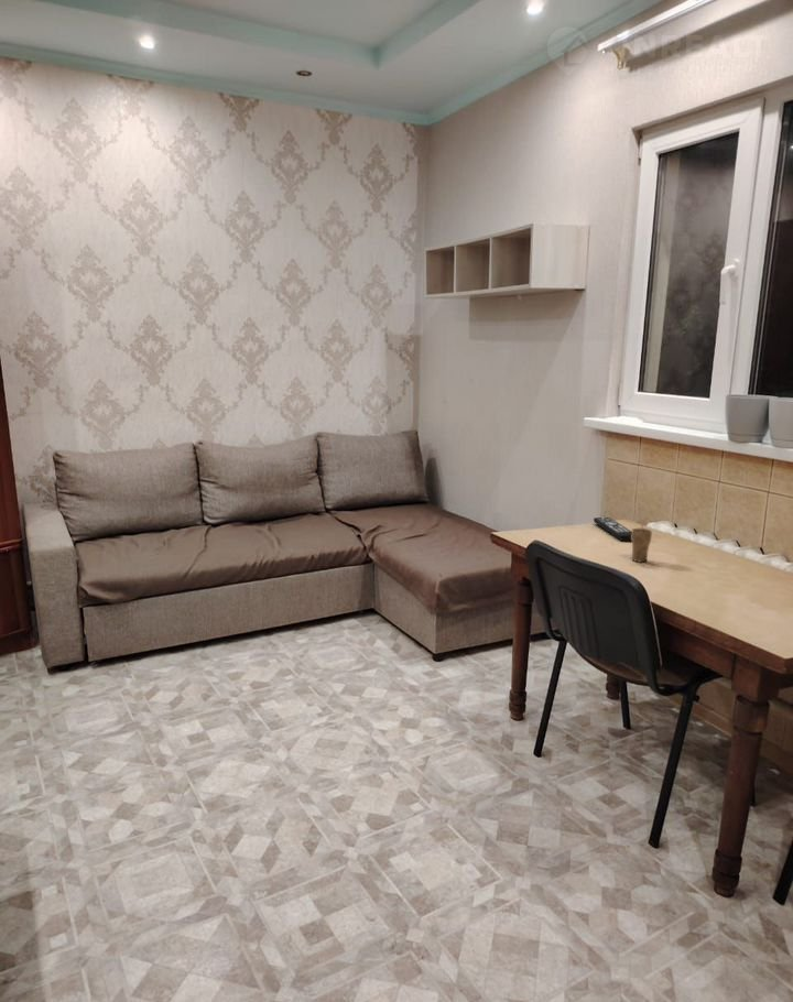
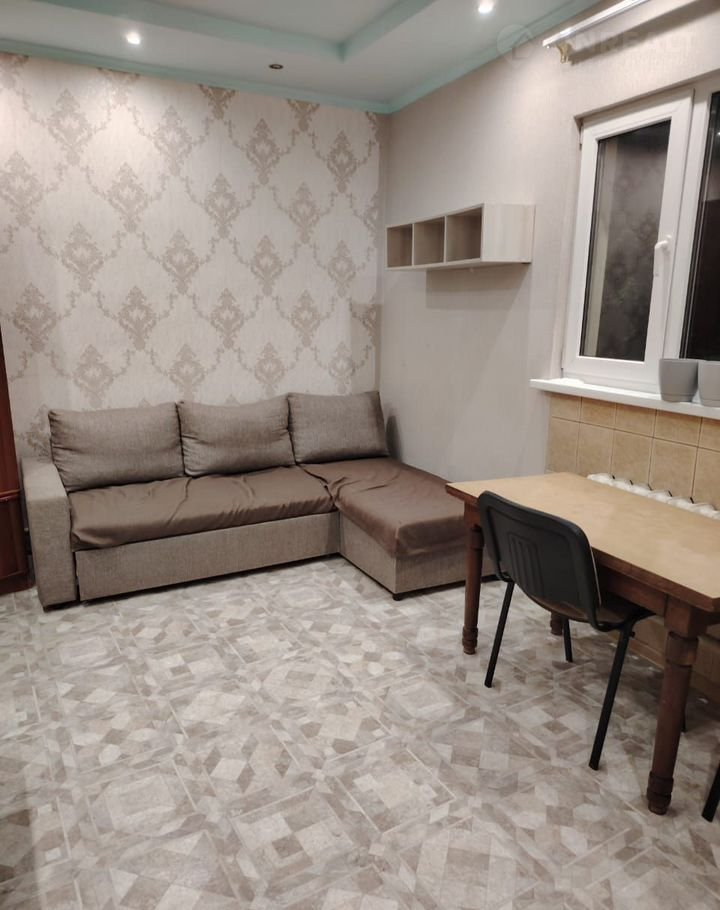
- cup (640, 541)
- remote control (613, 529)
